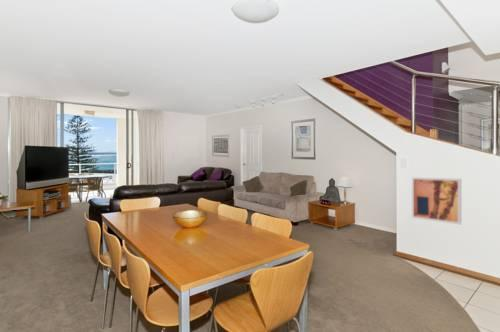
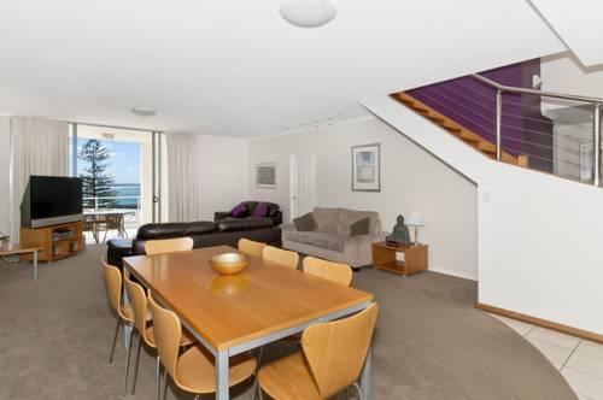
- wall art (435, 199)
